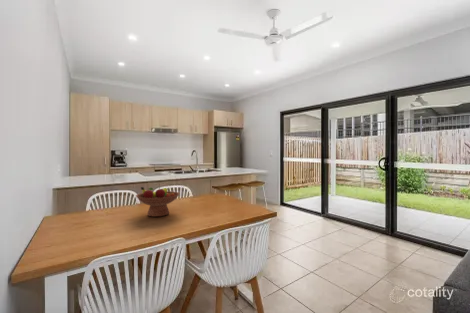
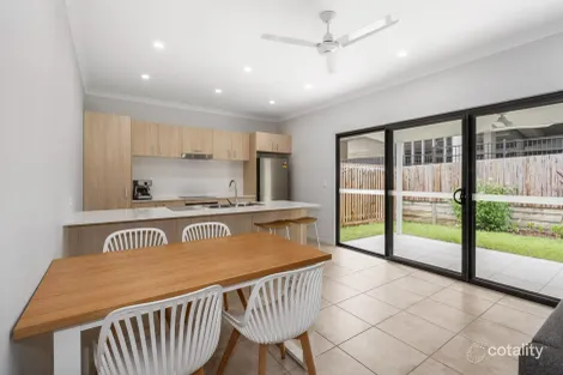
- fruit bowl (158, 200)
